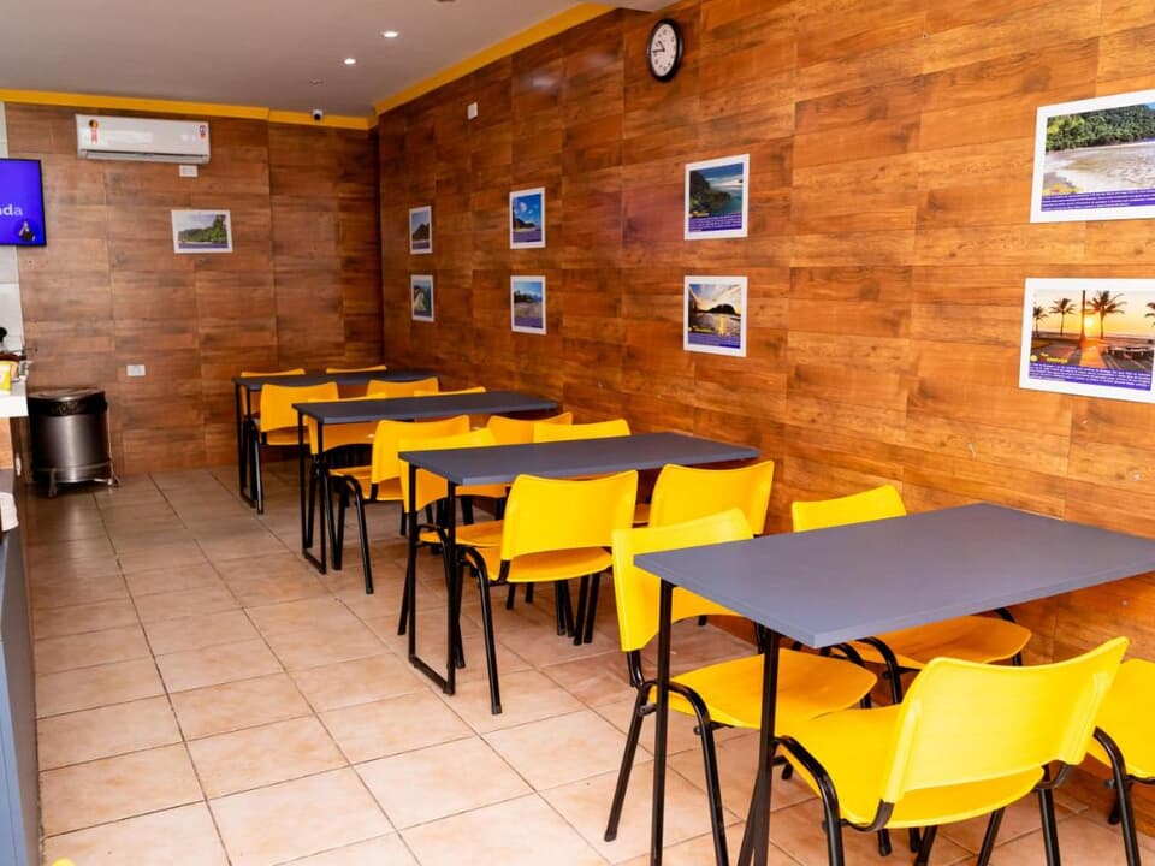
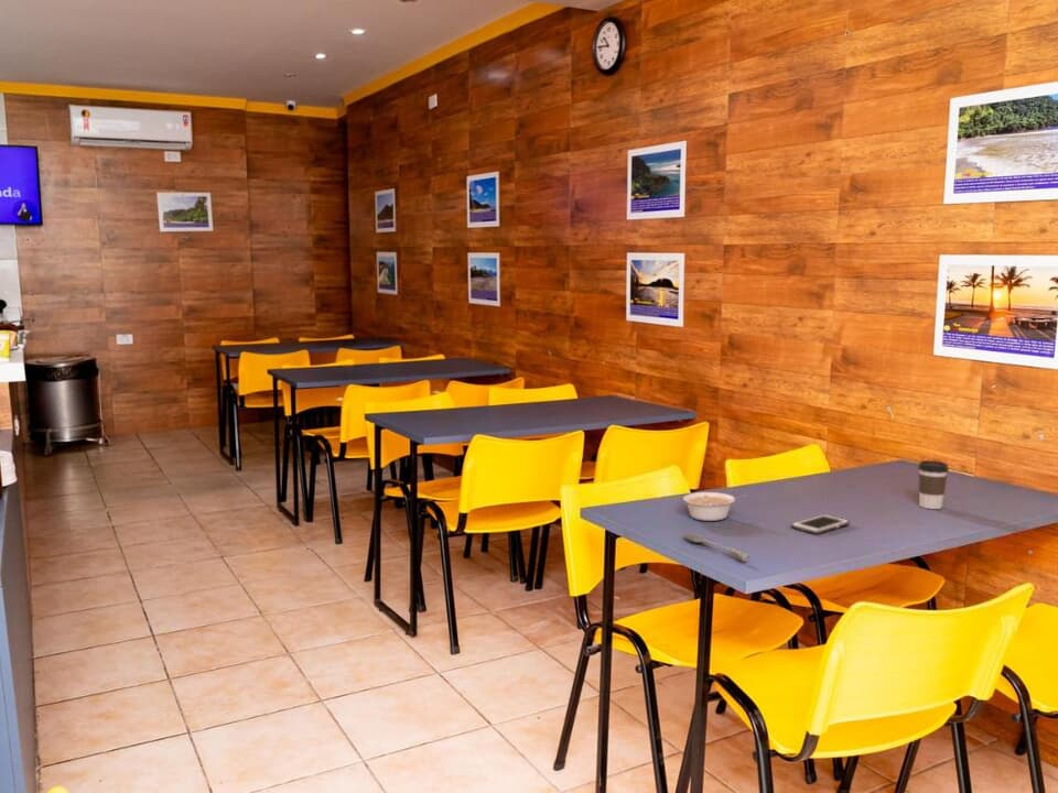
+ coffee cup (931, 485)
+ soupspoon (715, 544)
+ legume (710, 504)
+ cell phone (820, 523)
